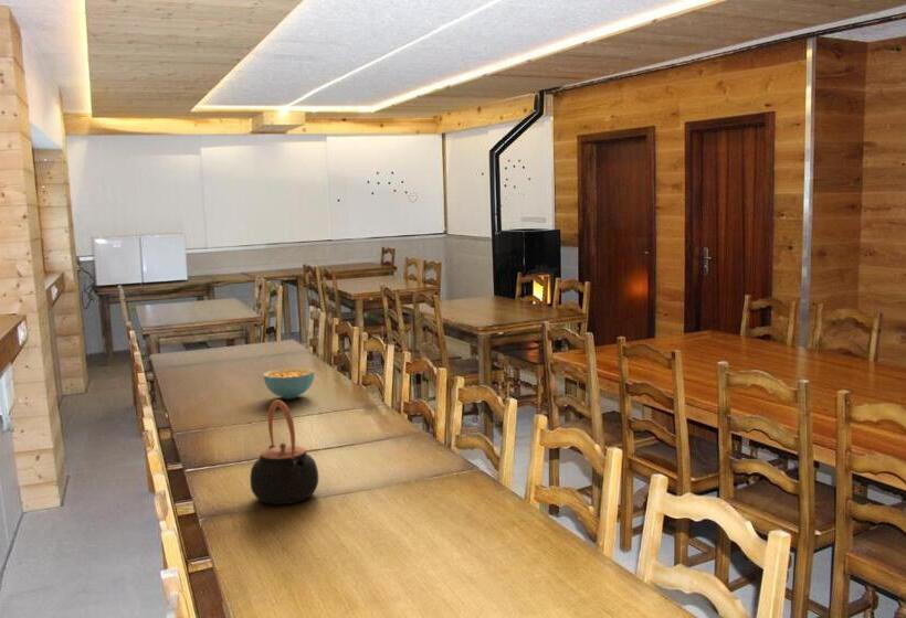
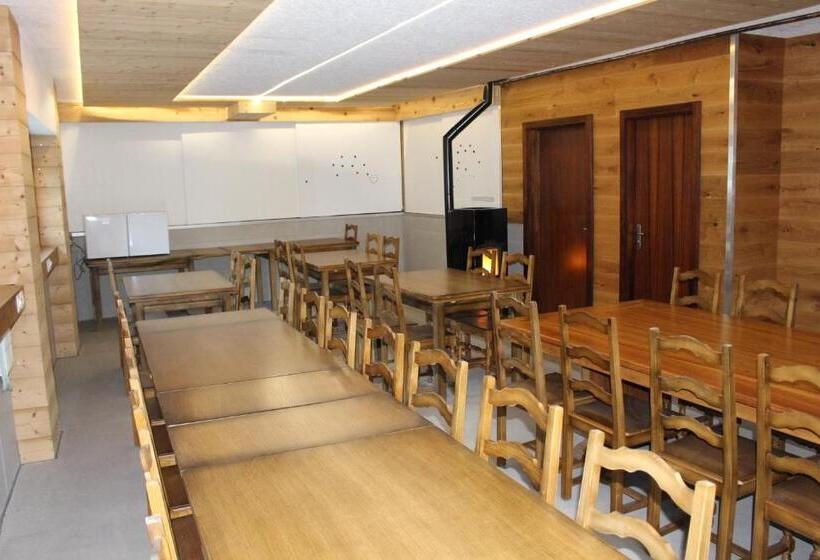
- cereal bowl (288, 384)
- teapot (285, 450)
